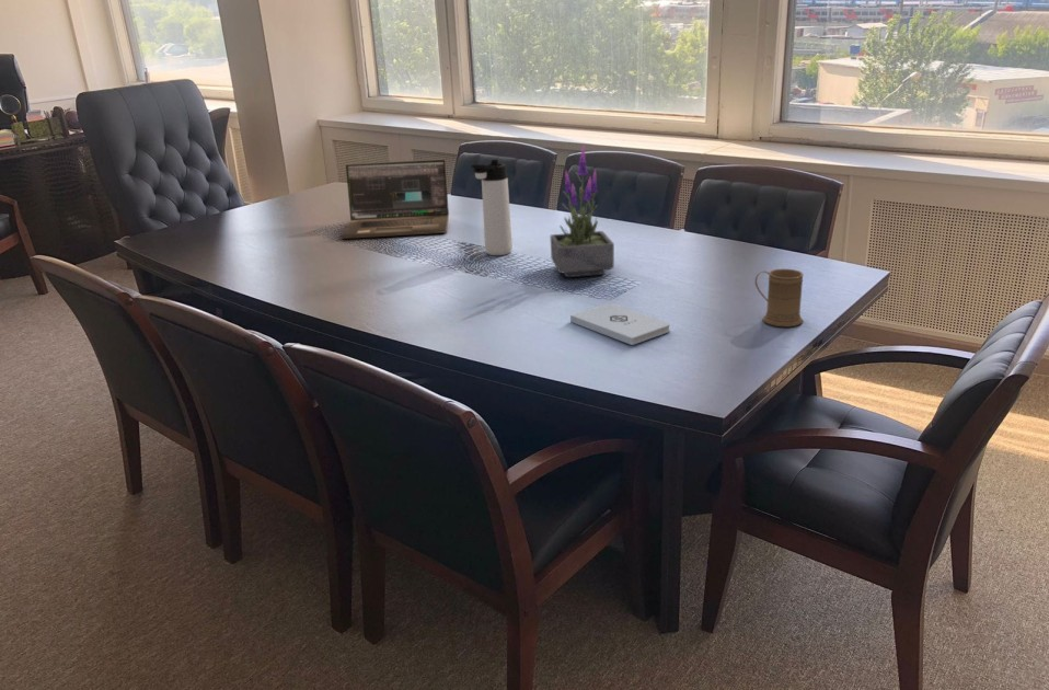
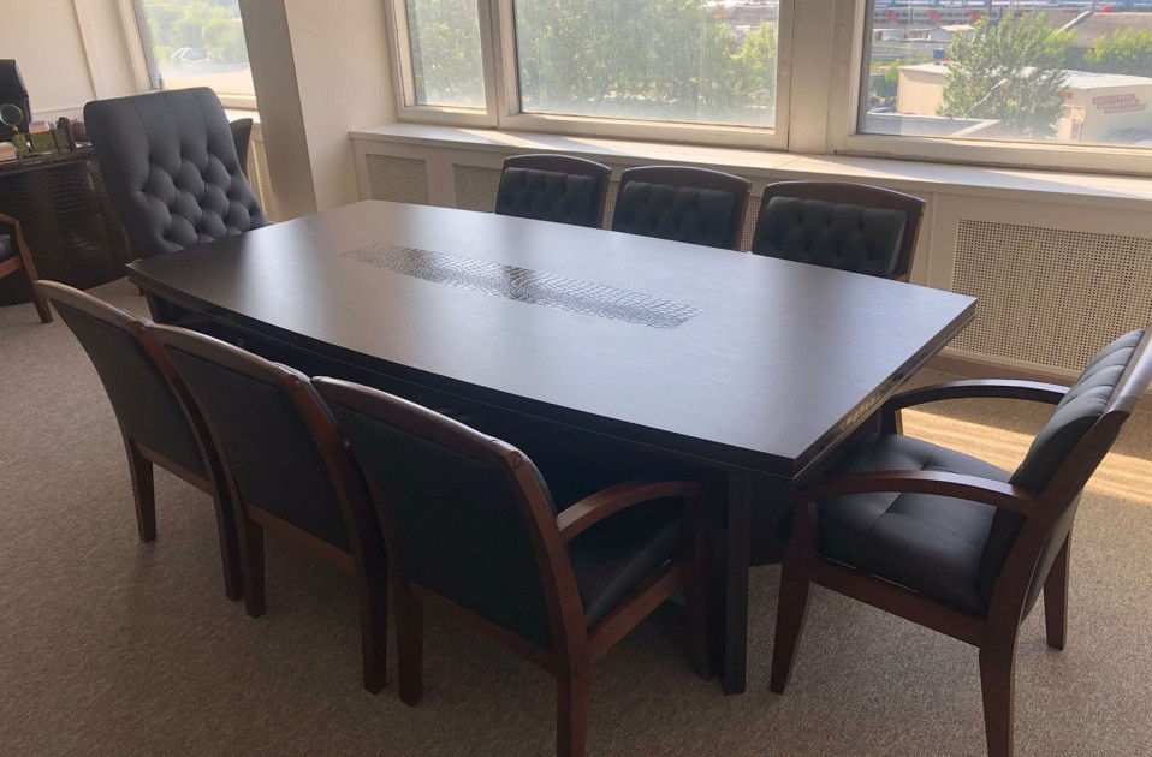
- potted plant (580, 208)
- thermos bottle (491, 208)
- notepad (620, 322)
- laptop (394, 197)
- mug (779, 296)
